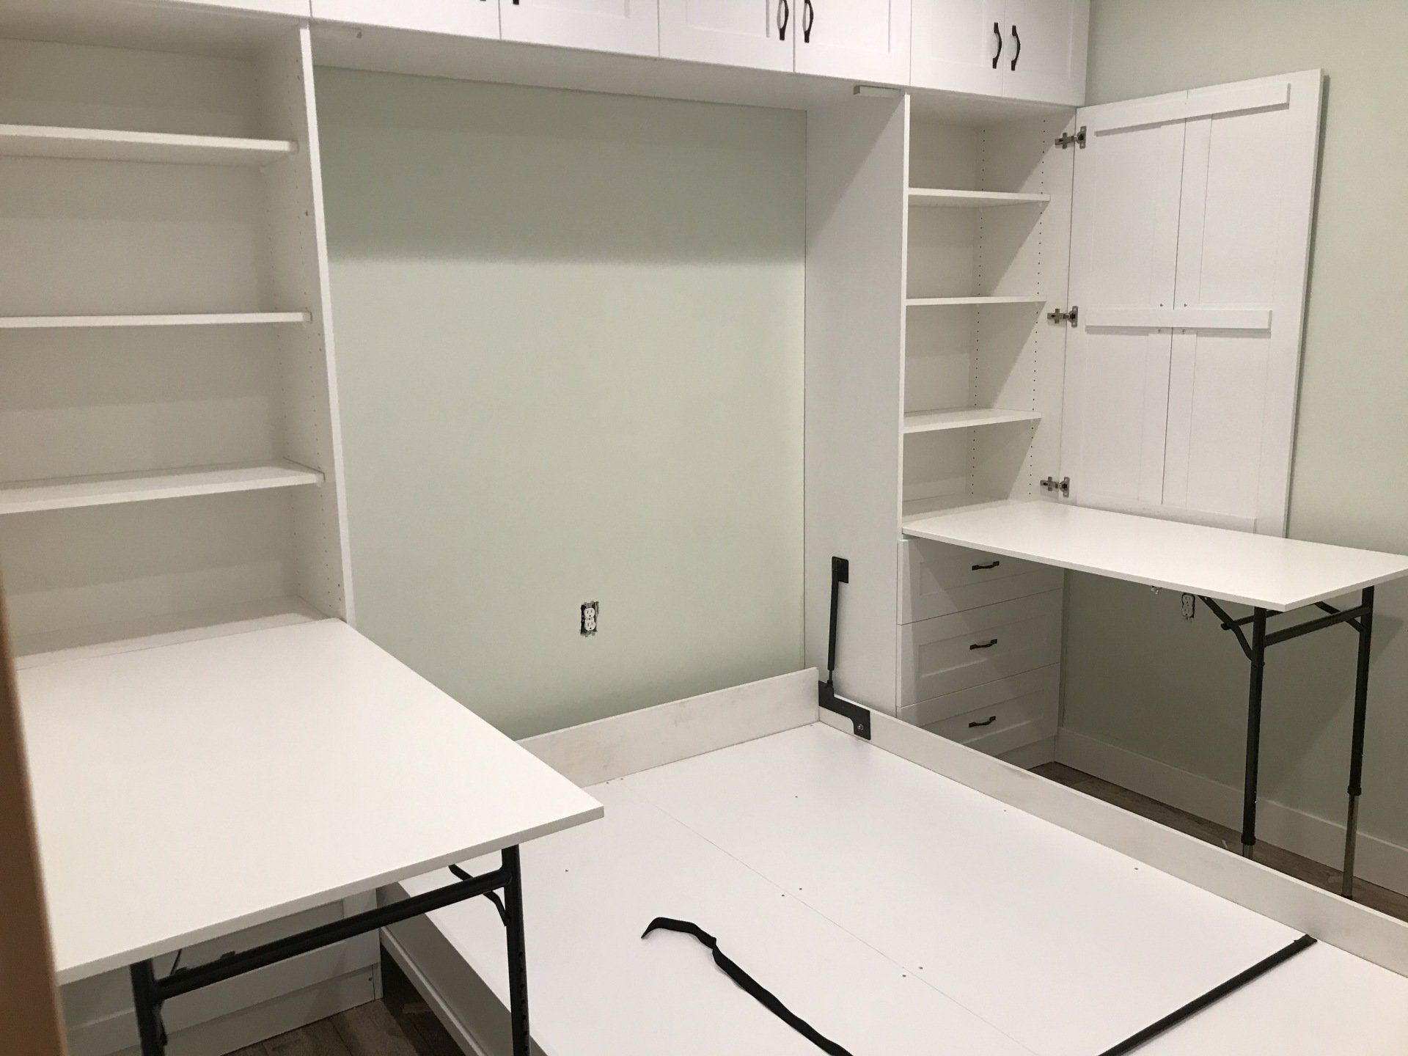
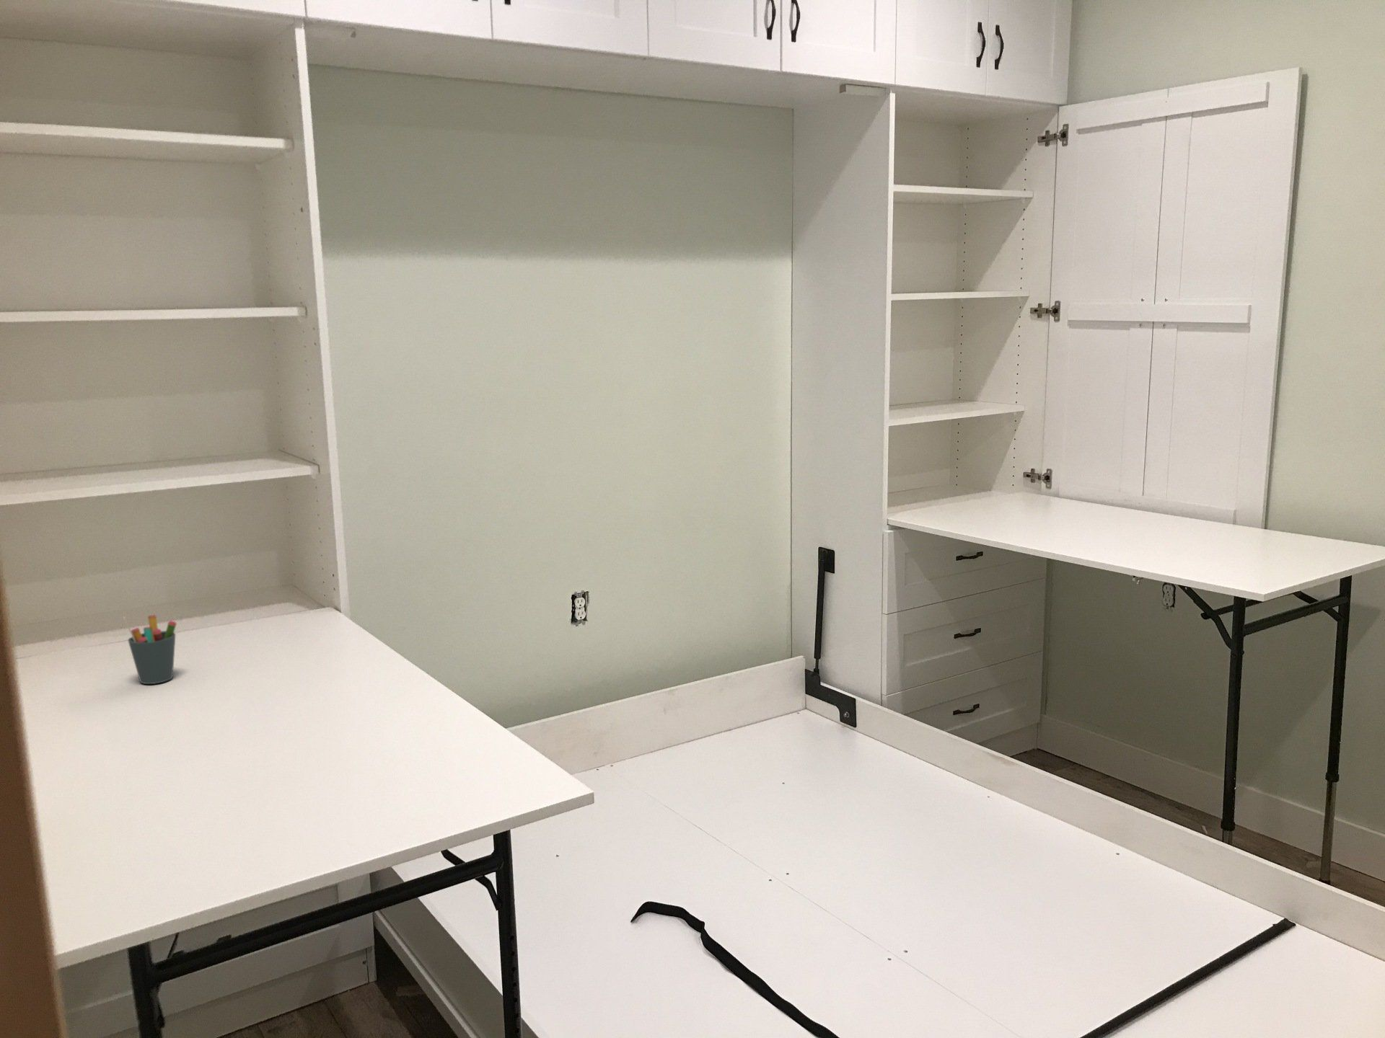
+ pen holder (153, 647)
